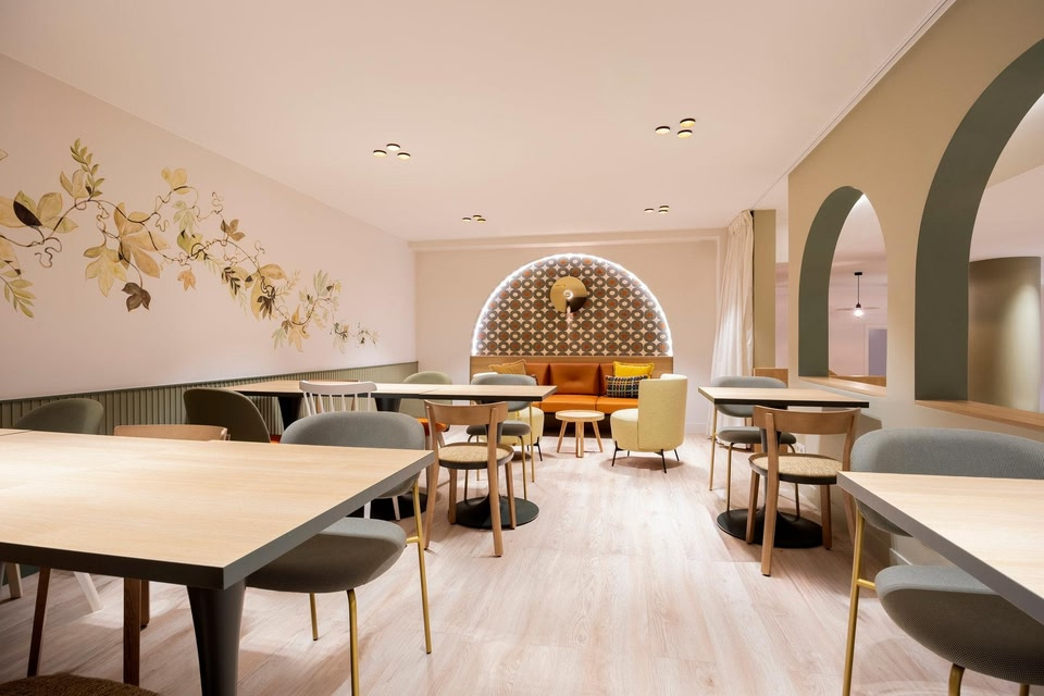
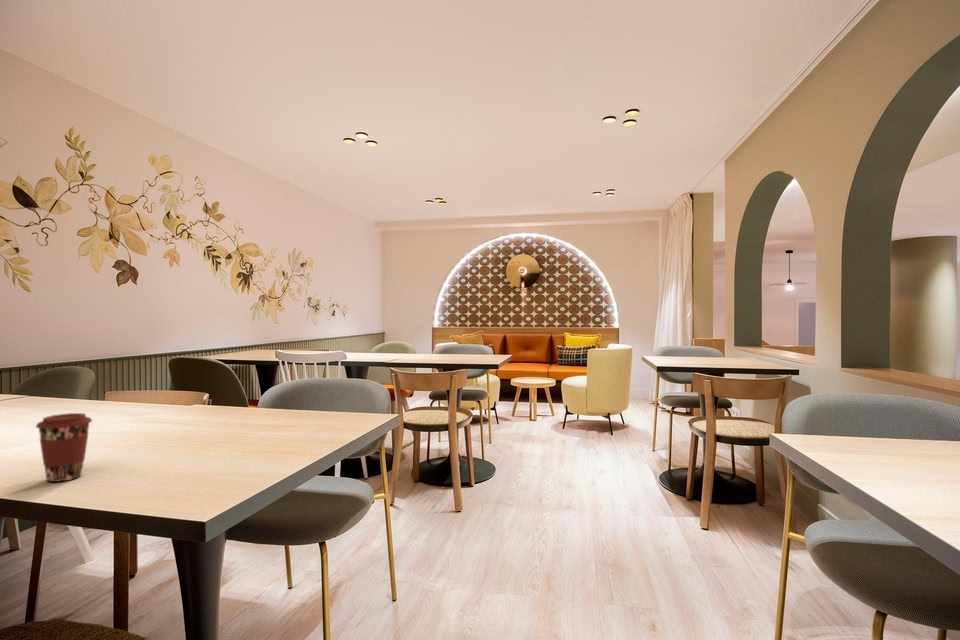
+ coffee cup (64, 446)
